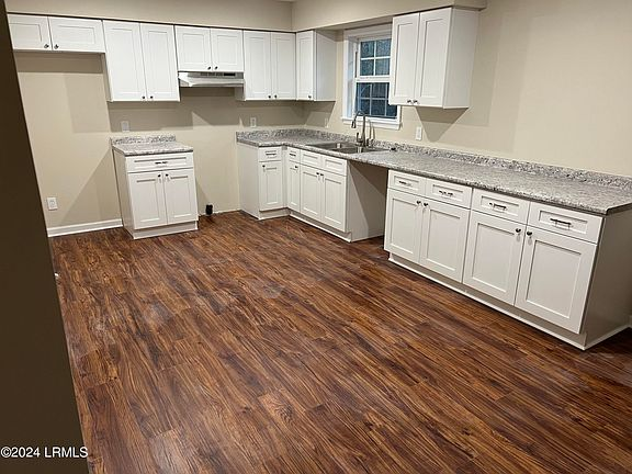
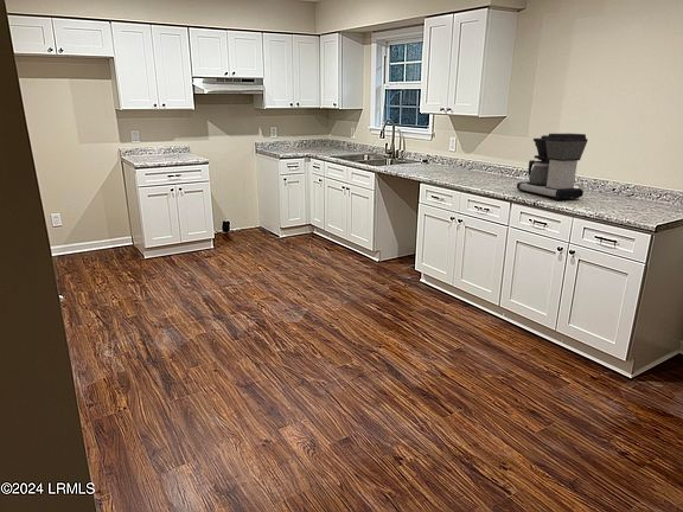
+ coffee maker (550, 164)
